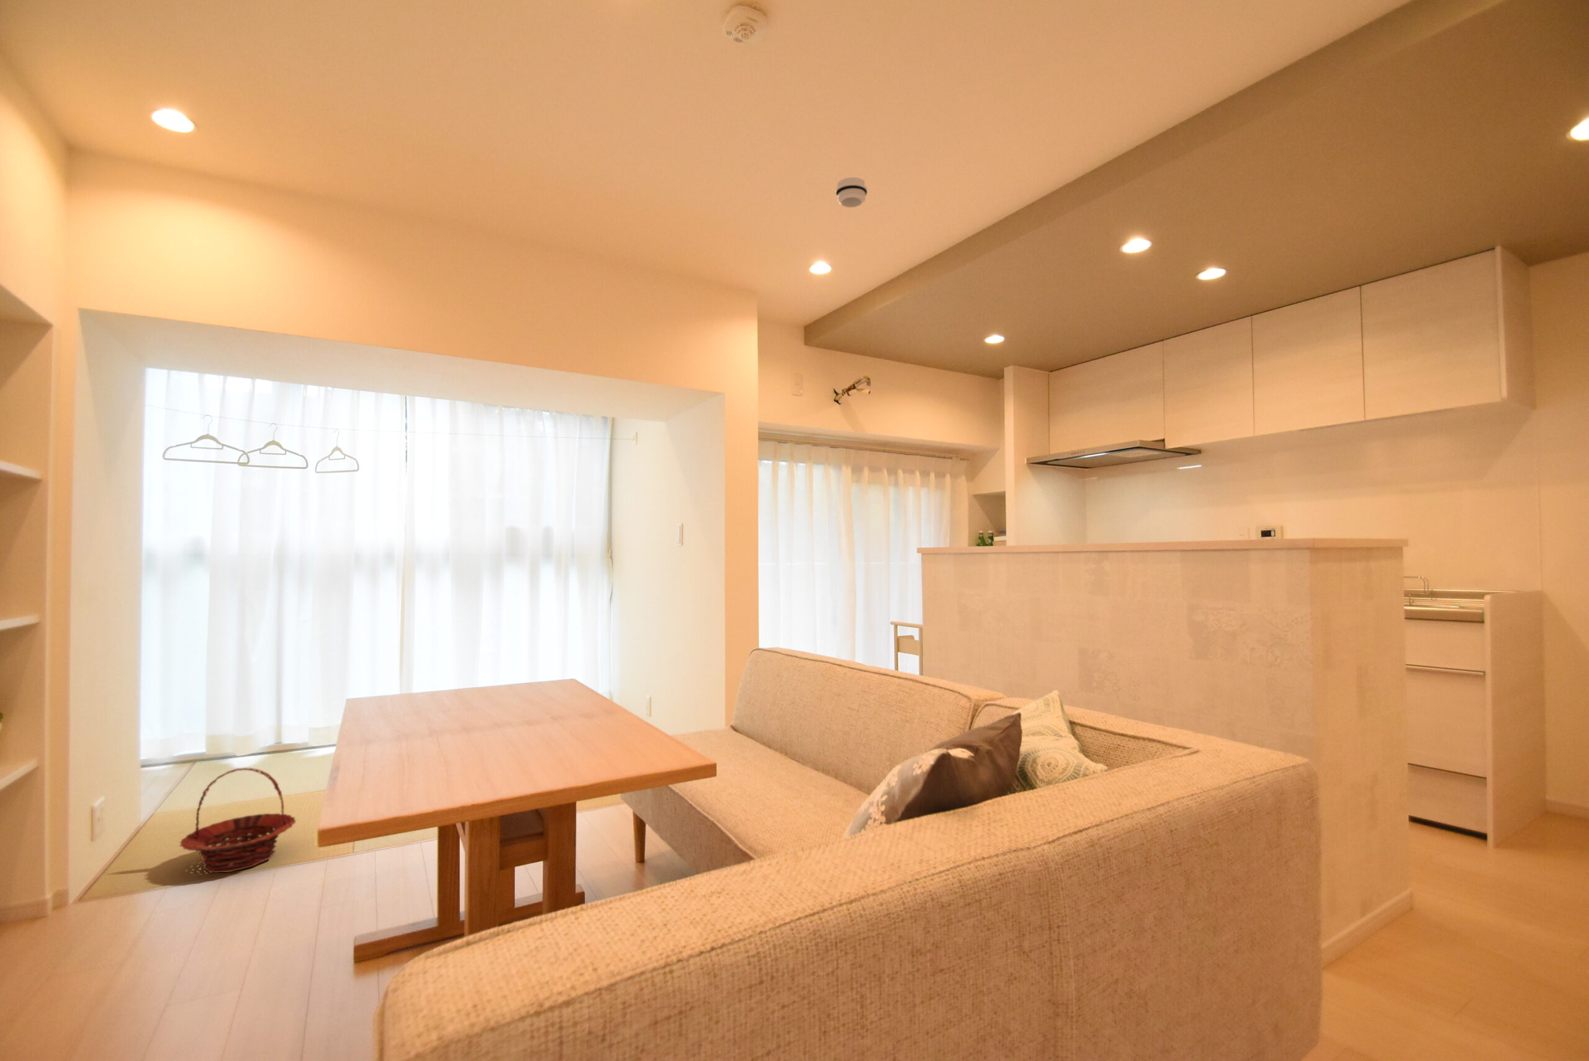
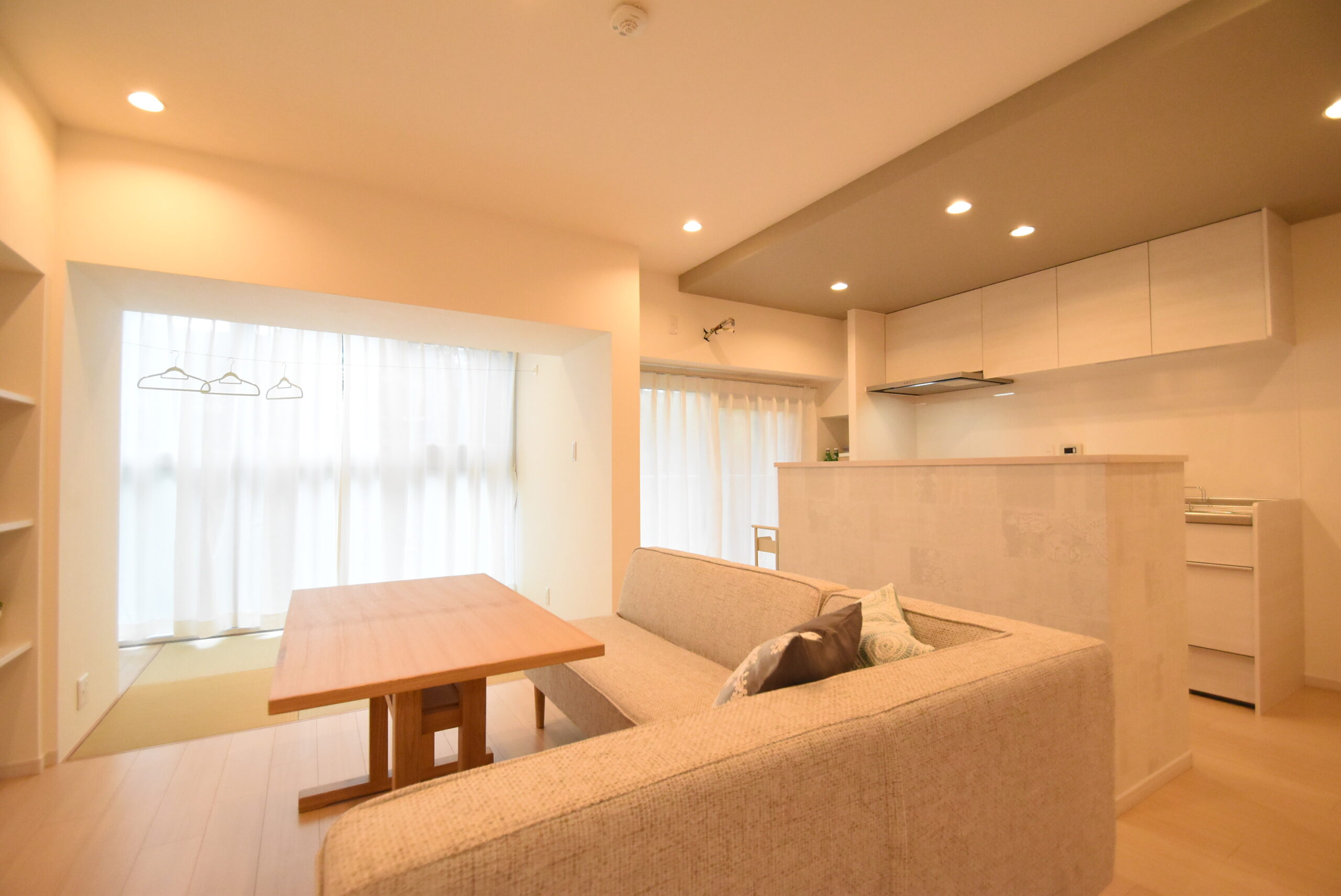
- basket (239, 817)
- smoke detector (851, 193)
